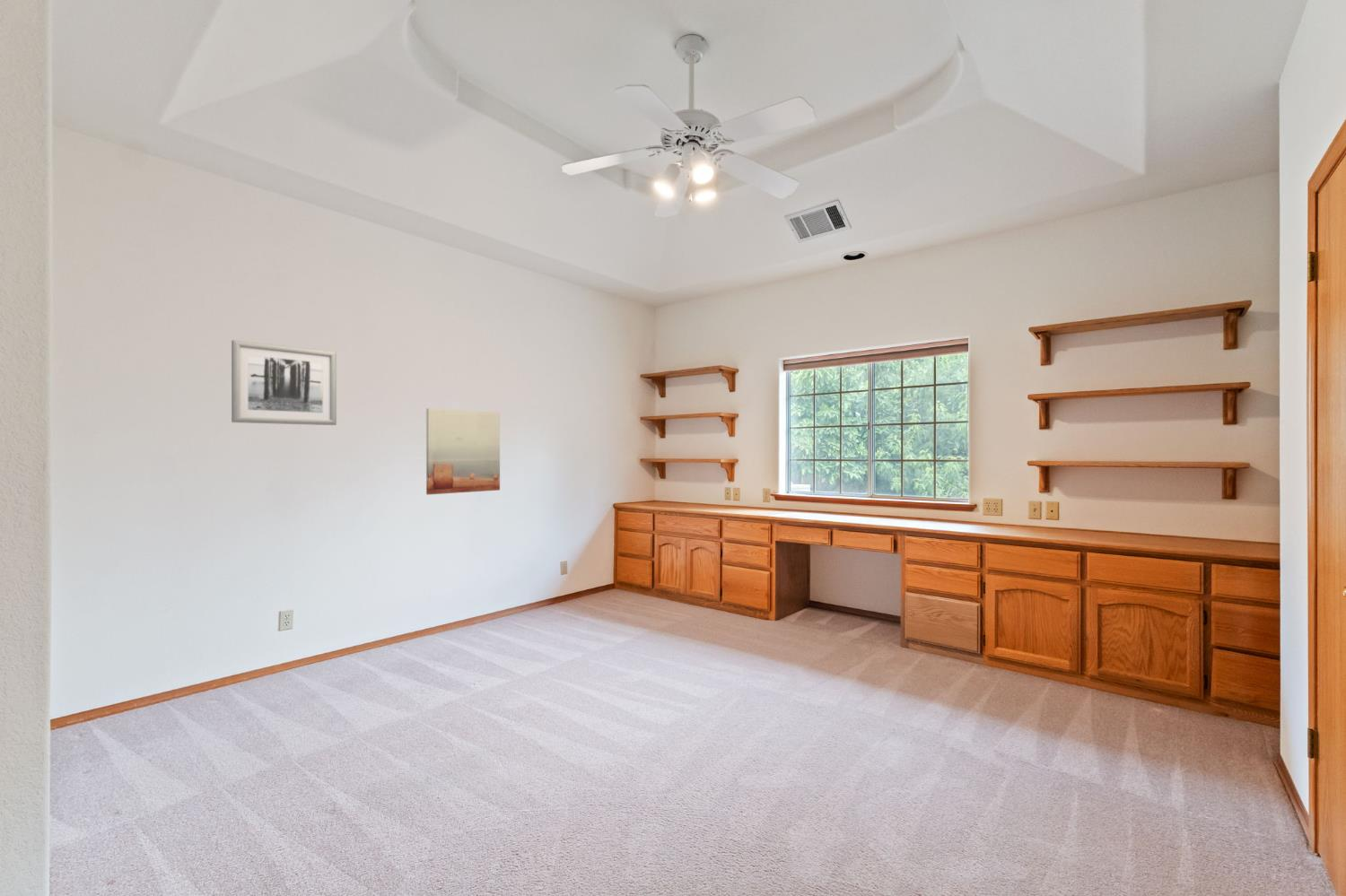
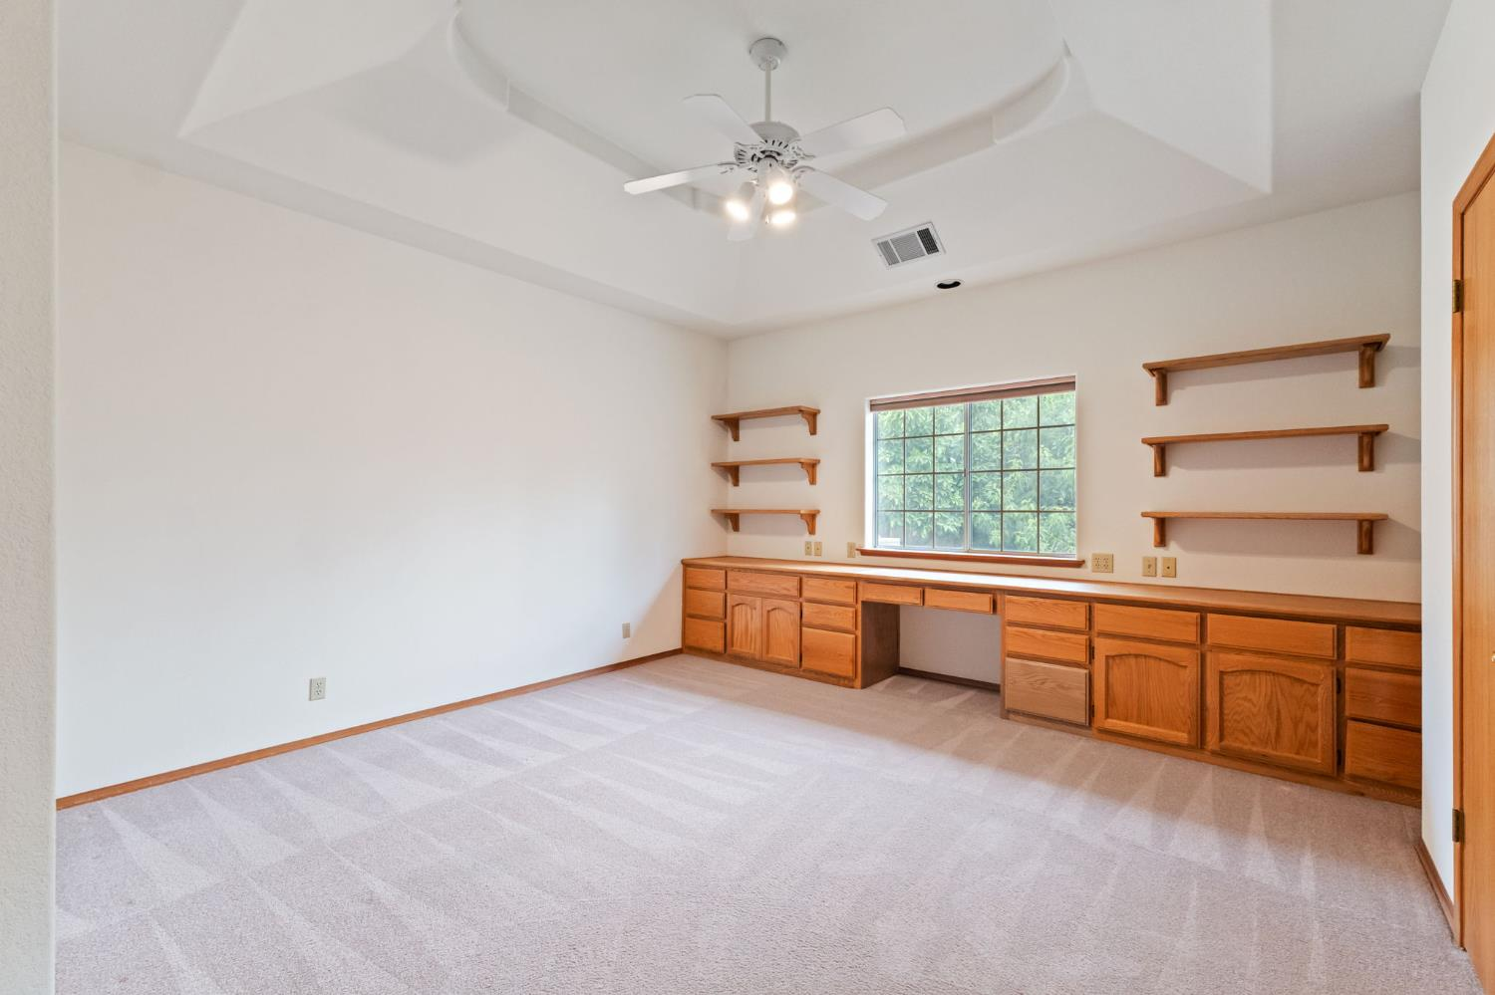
- wall art (286, 385)
- wall art (464, 451)
